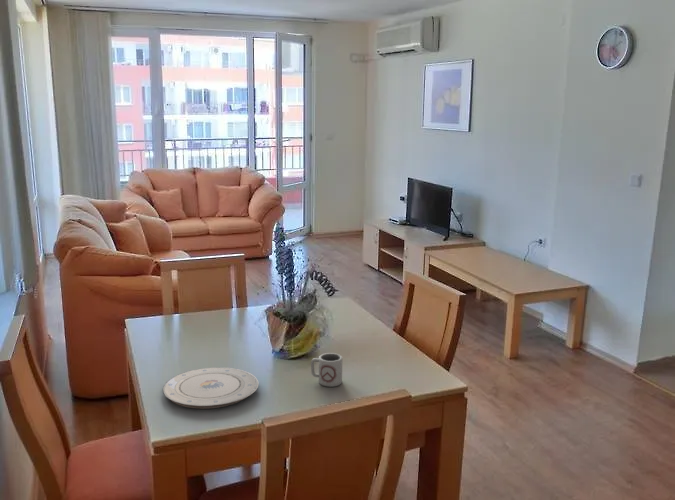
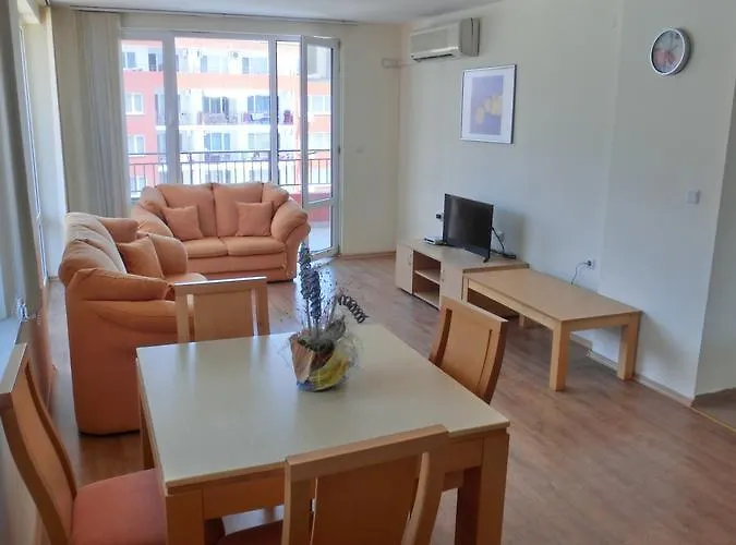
- cup (326, 369)
- plate (211, 387)
